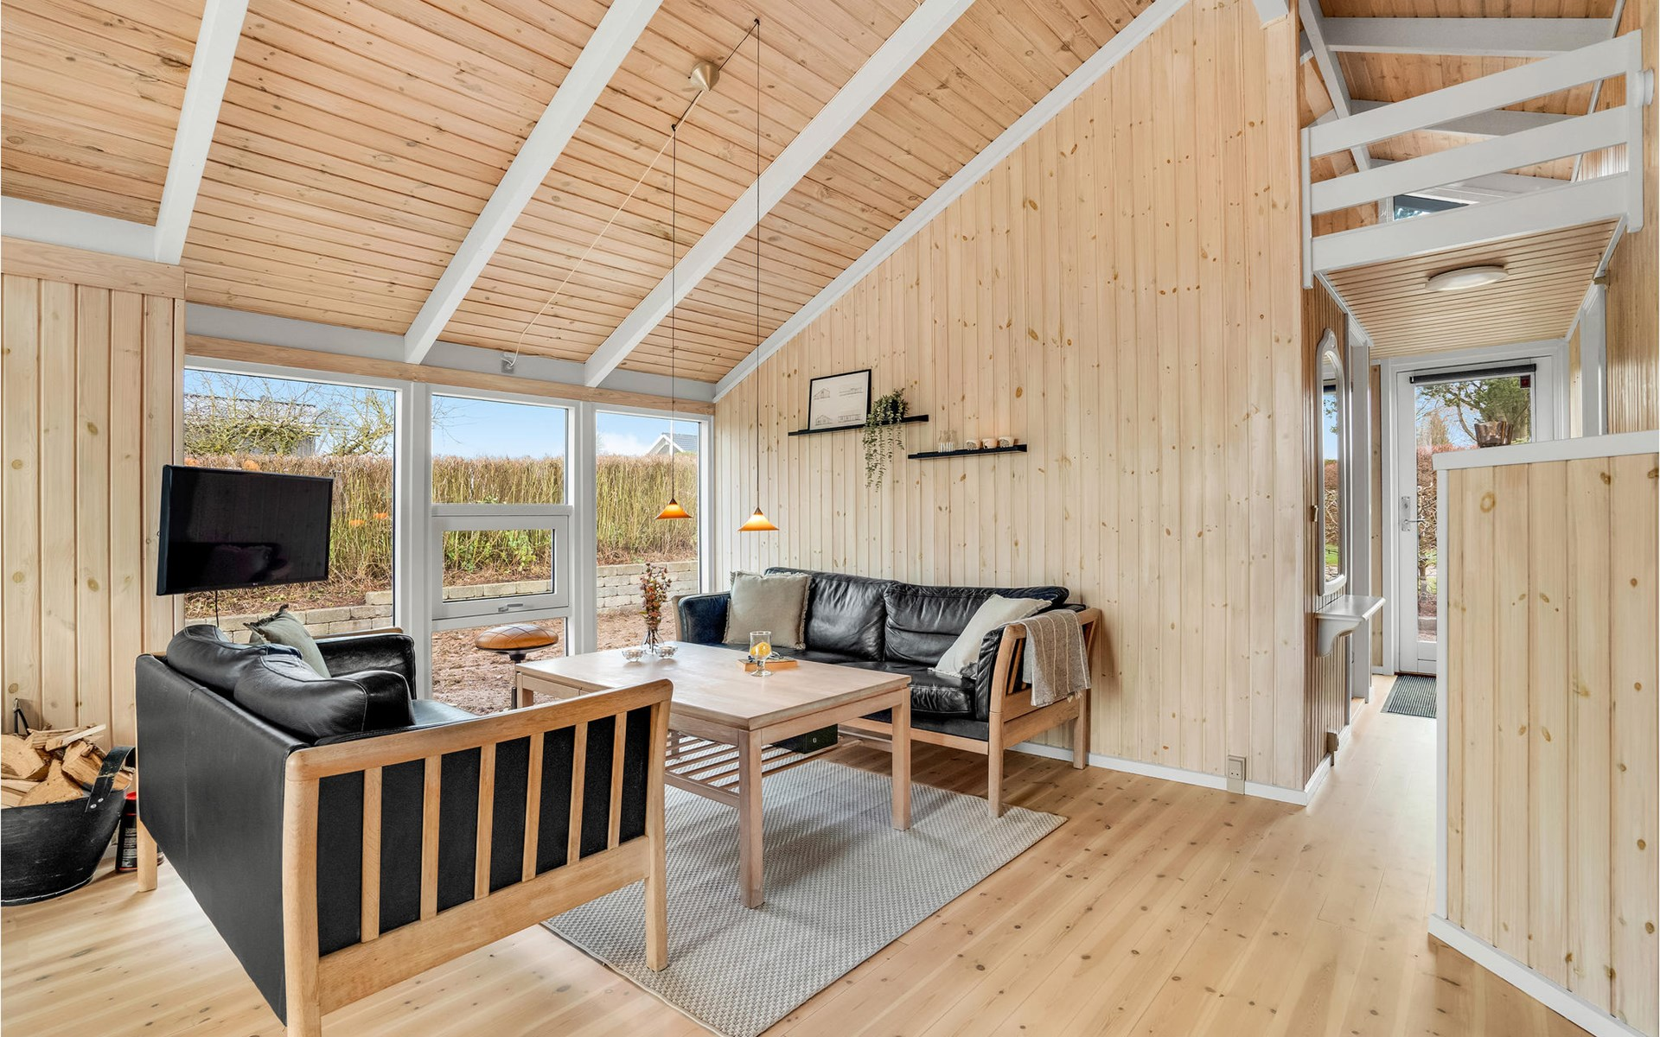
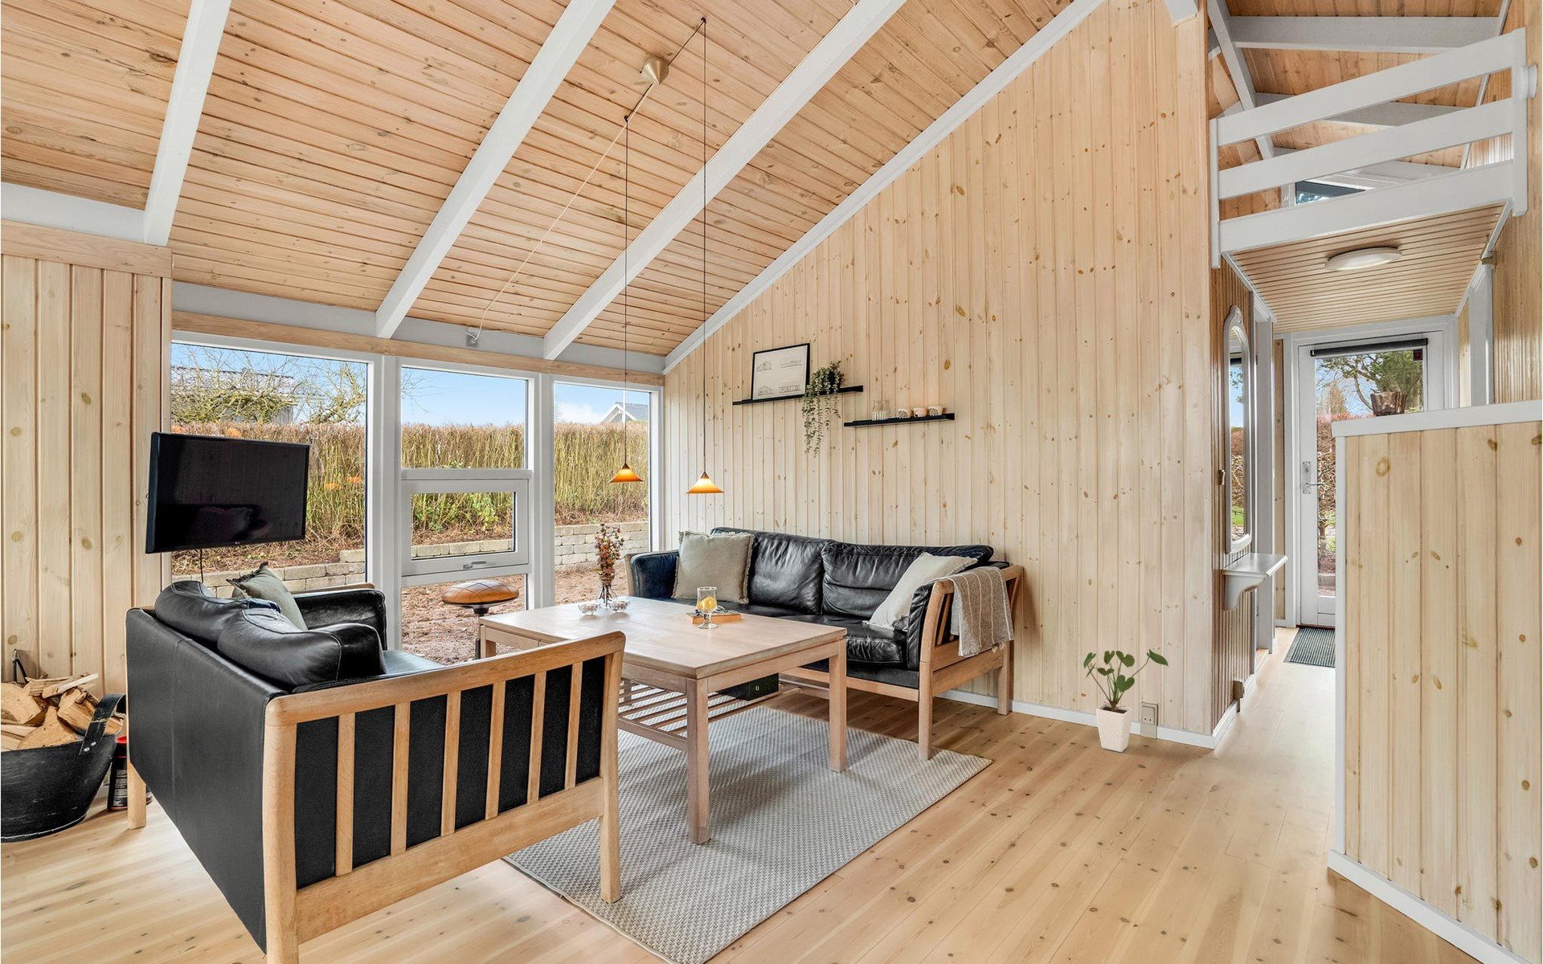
+ house plant (1120, 699)
